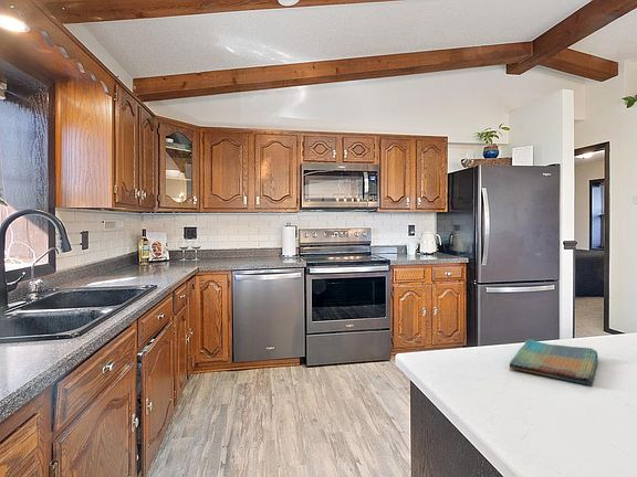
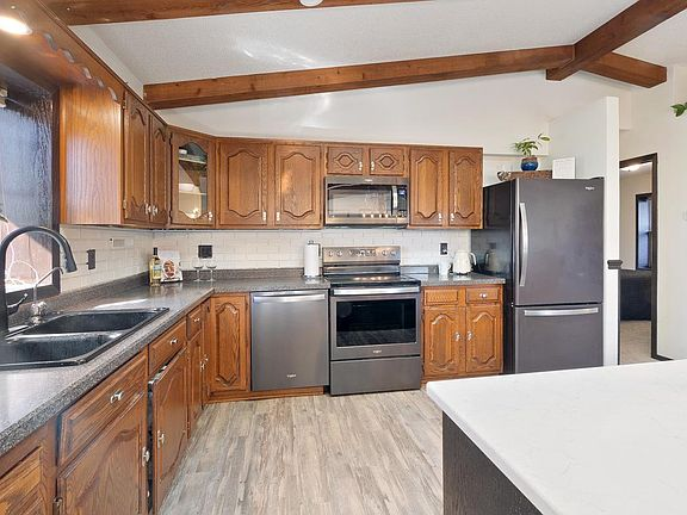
- dish towel (554, 358)
